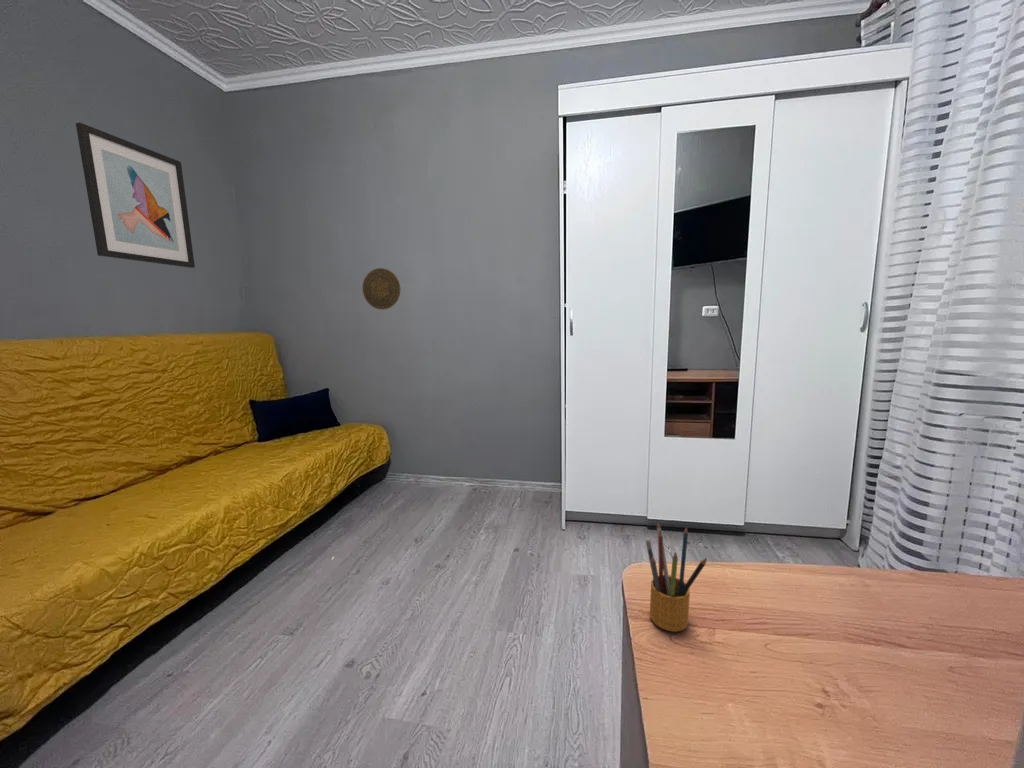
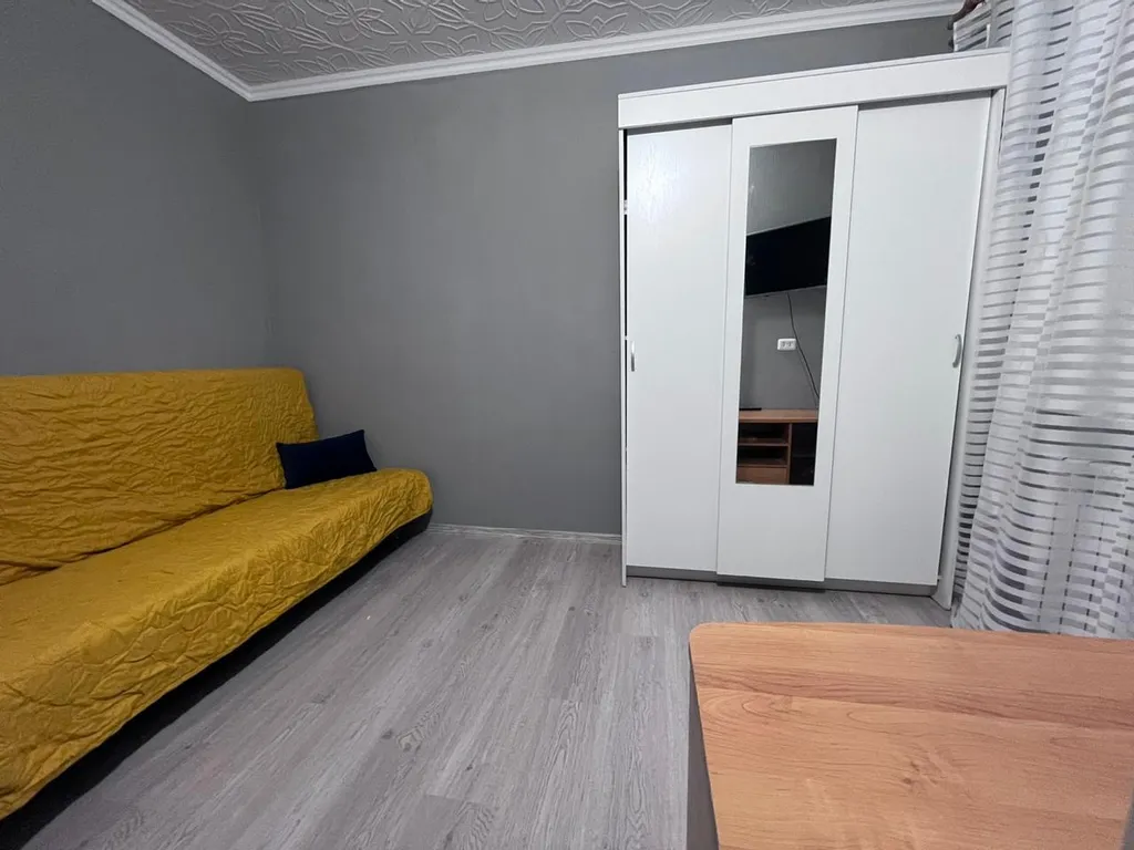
- pencil box (673, 578)
- wall art (142, 204)
- decorative plate (380, 288)
